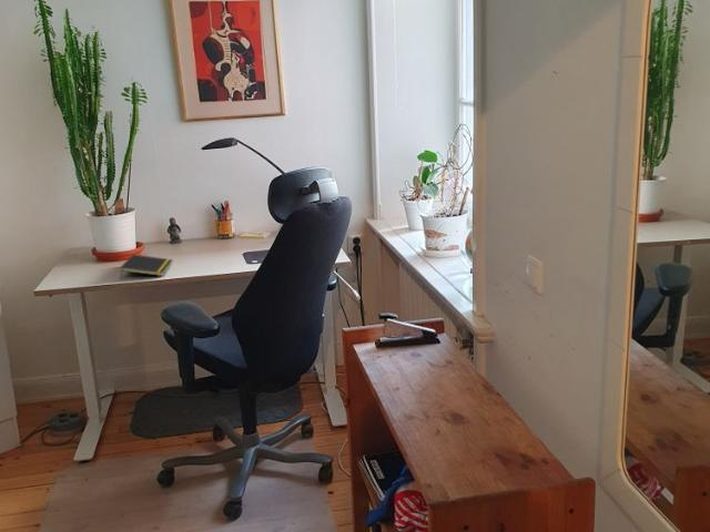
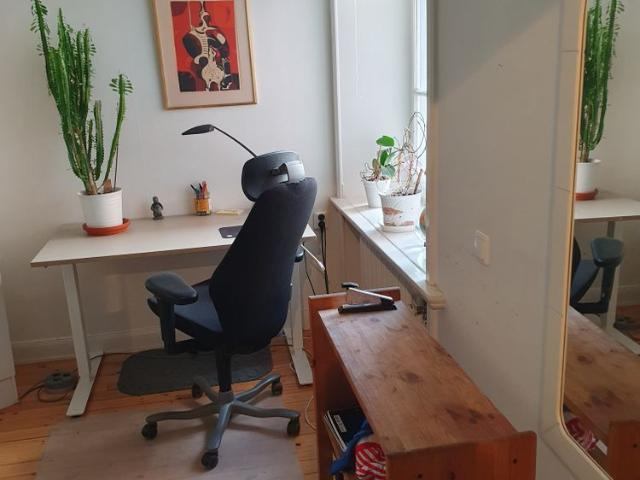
- notepad (146, 264)
